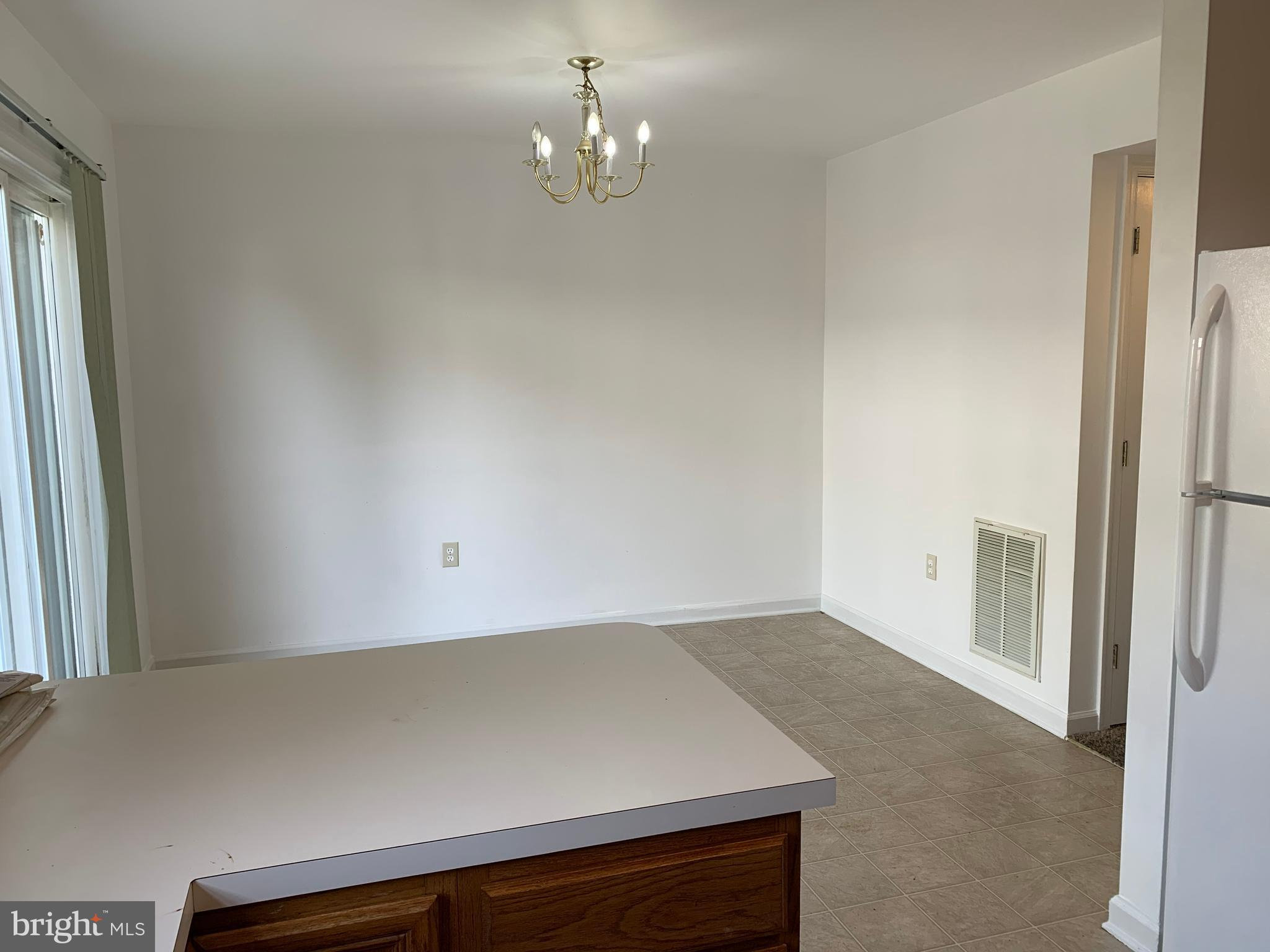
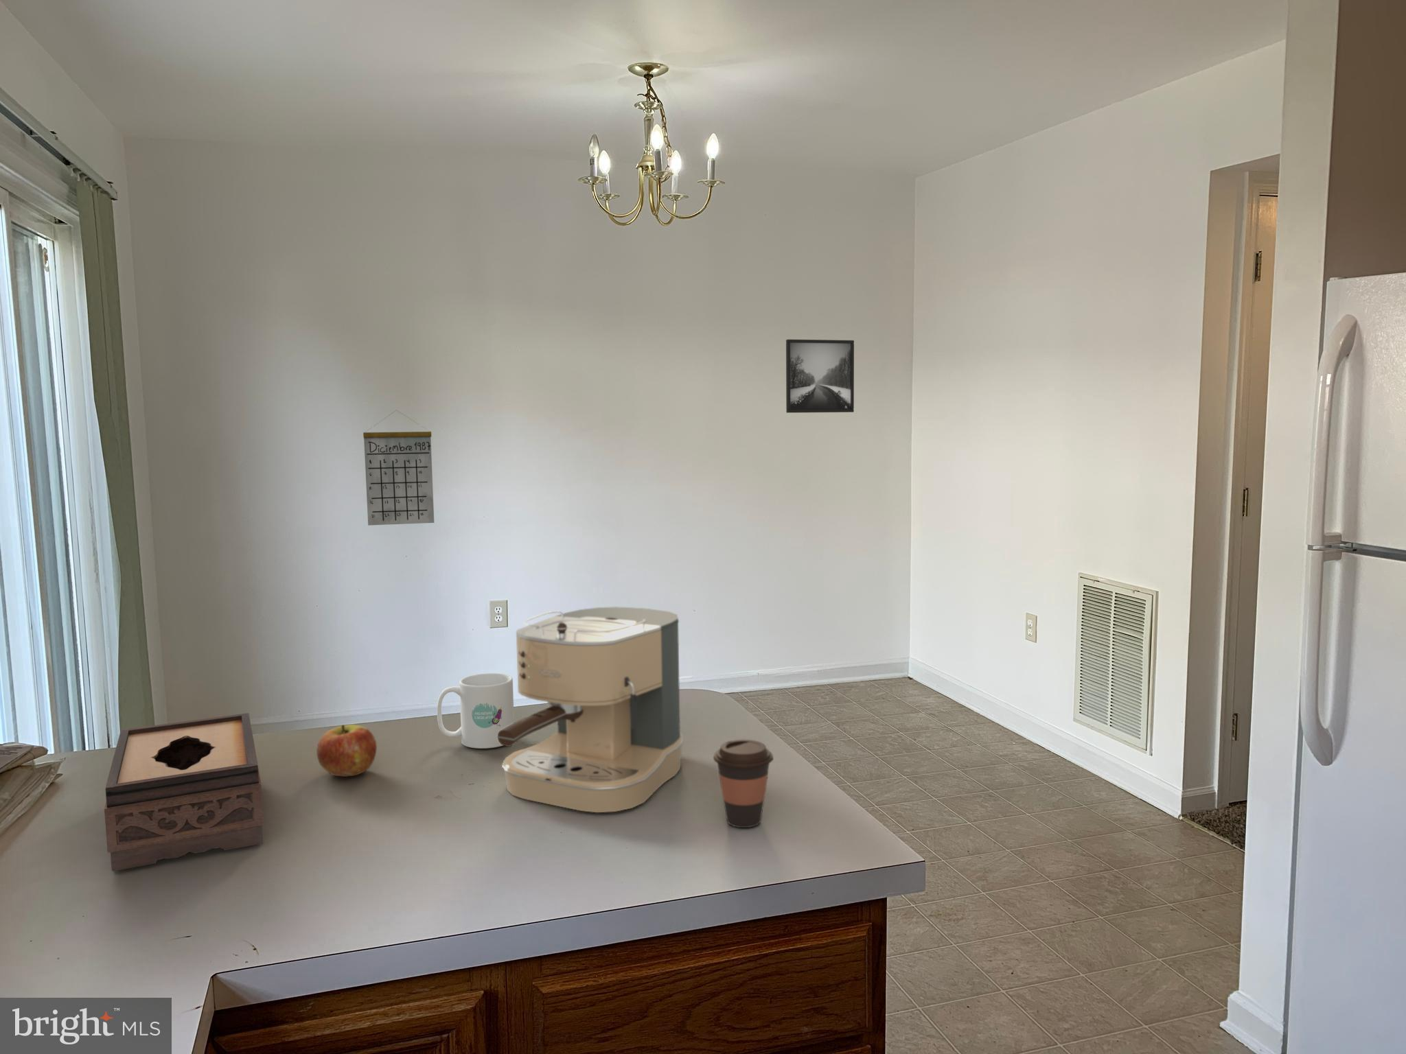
+ coffee cup (744, 784)
+ coffee maker (585, 701)
+ tissue box (187, 783)
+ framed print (819, 376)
+ mug (475, 710)
+ calendar (399, 467)
+ apple (347, 748)
